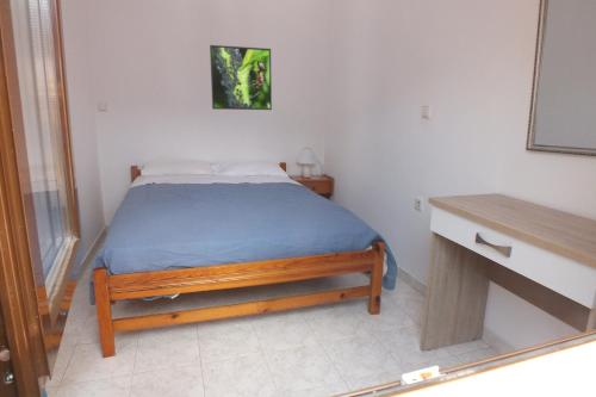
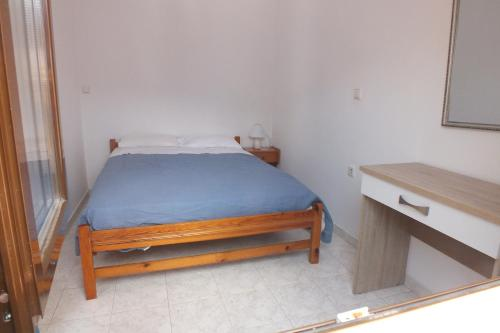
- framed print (241, 79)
